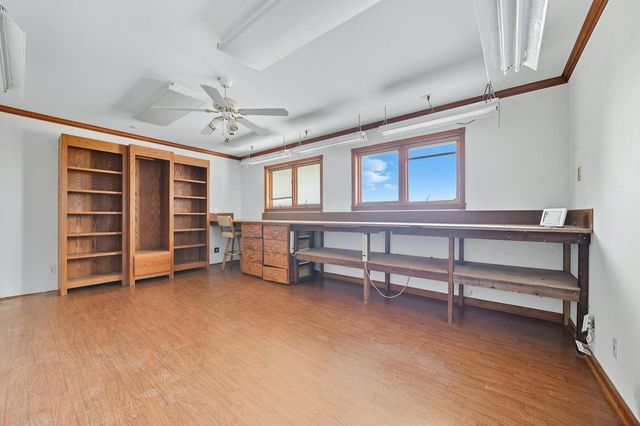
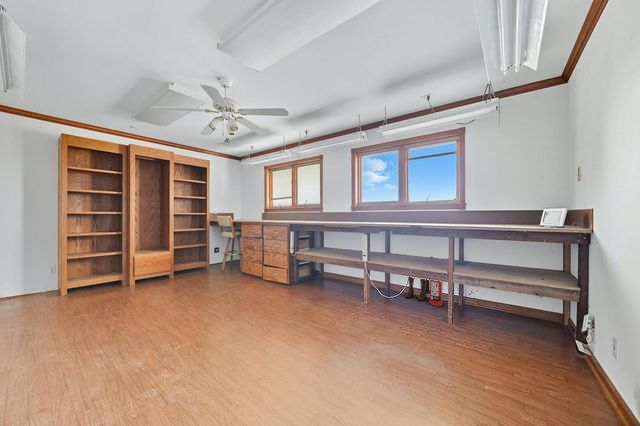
+ boots (413, 279)
+ fire extinguisher (435, 284)
